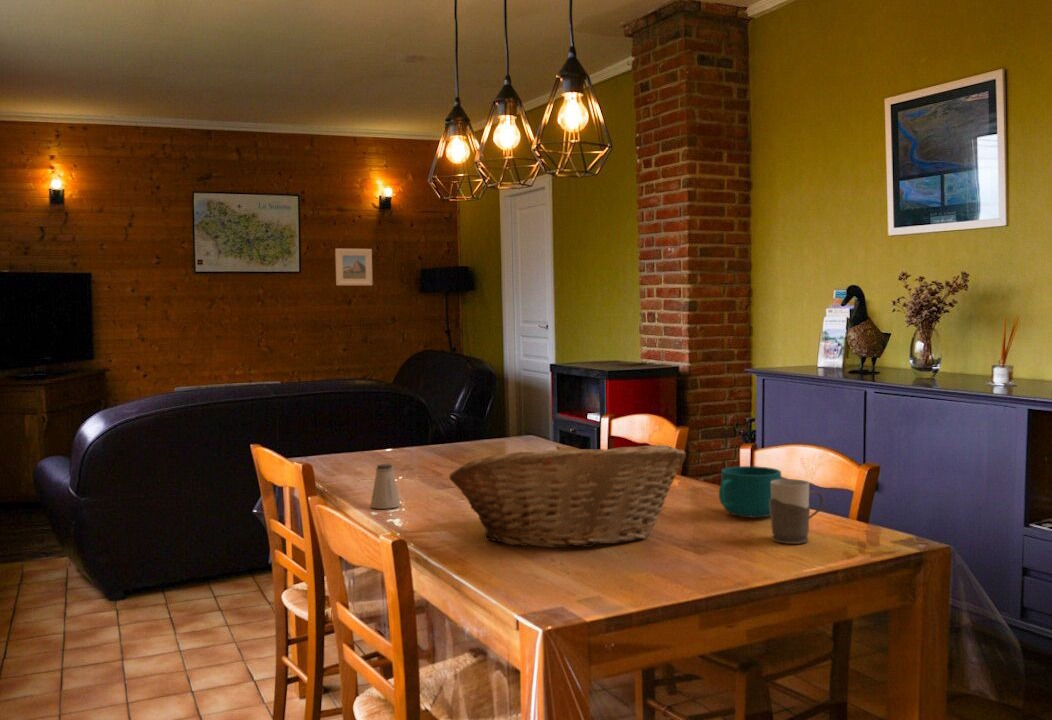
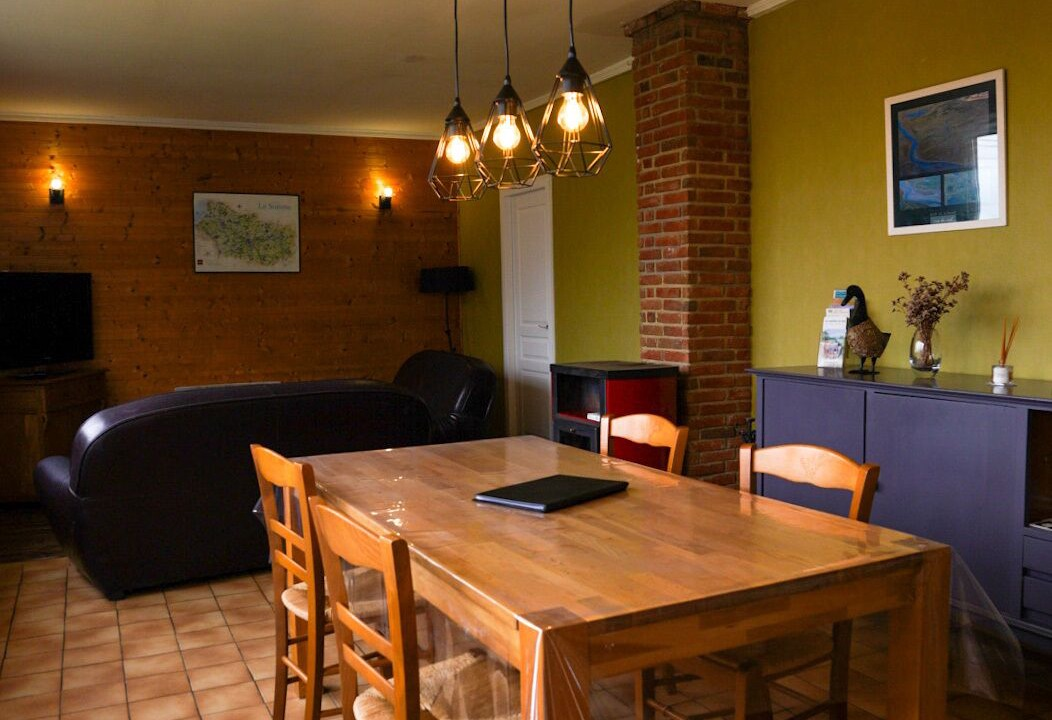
- cup (745, 493)
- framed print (354, 267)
- saltshaker (385, 485)
- mug (798, 510)
- fruit basket (568, 486)
